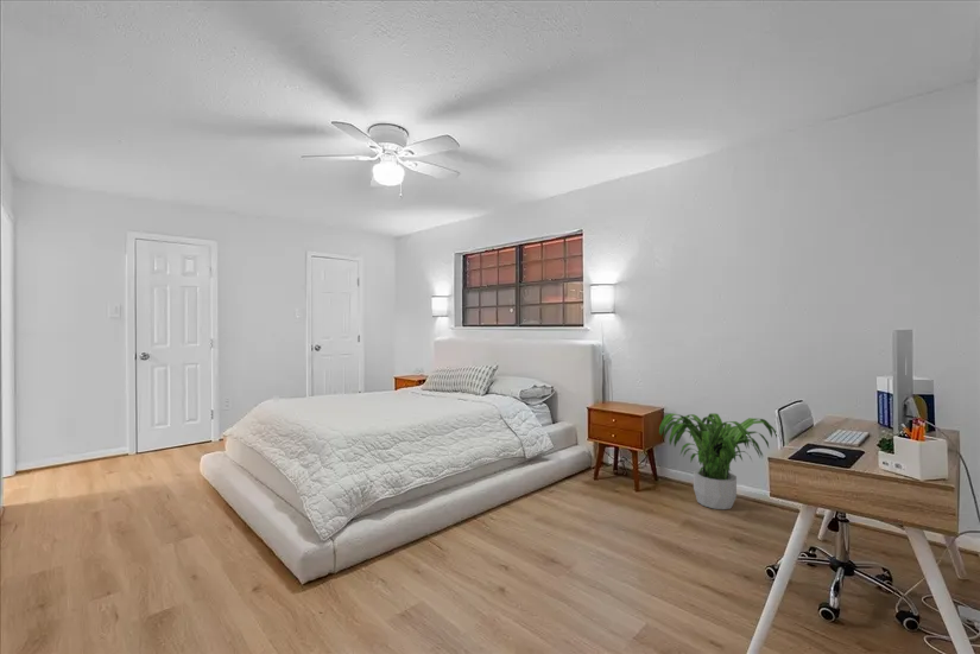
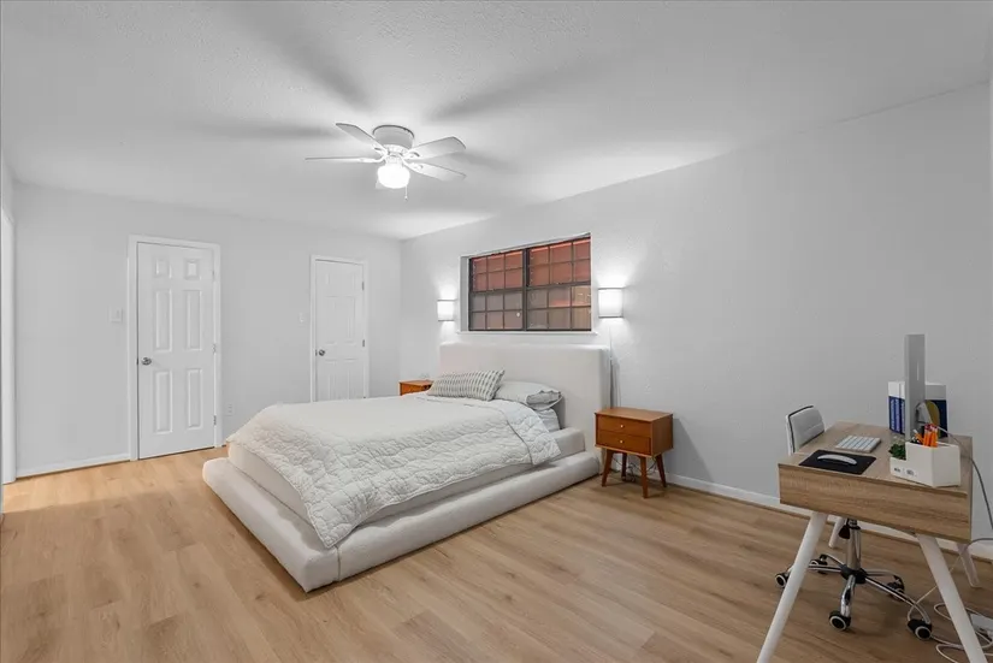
- potted plant (719, 459)
